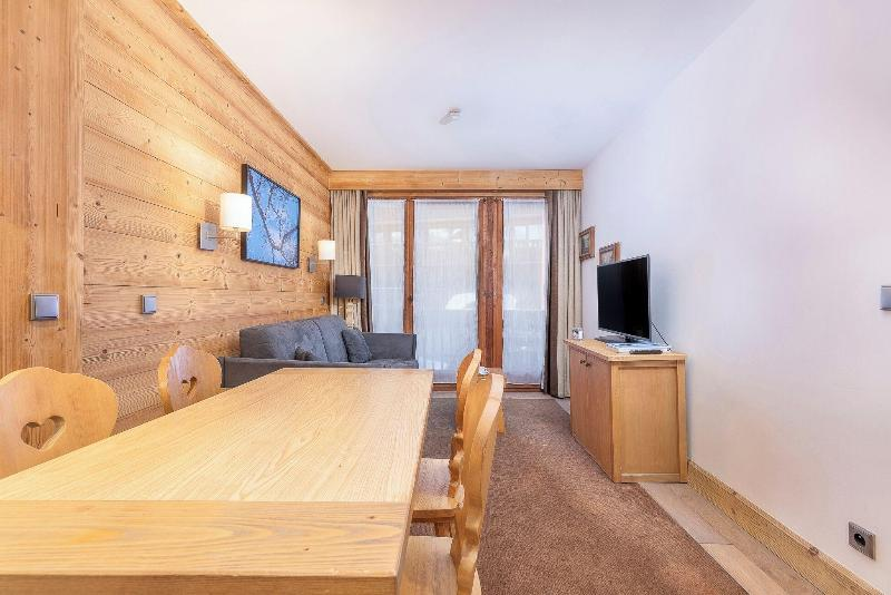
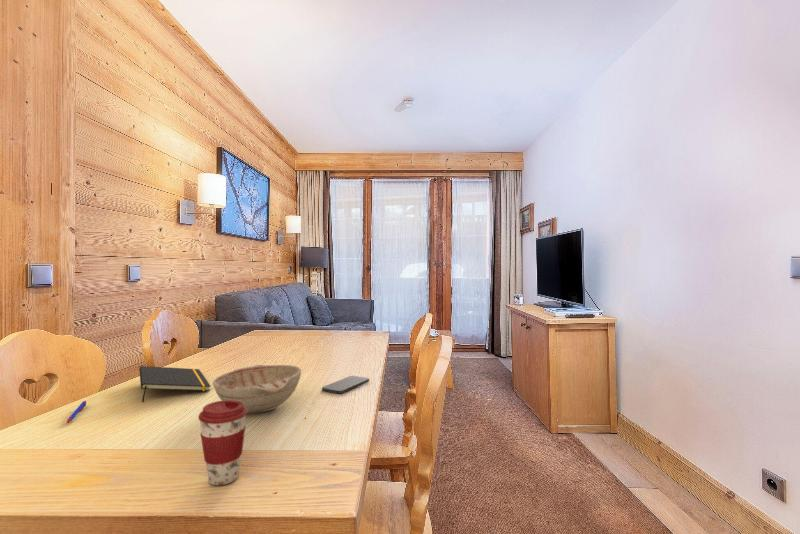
+ coffee cup (223, 441)
+ pen (76, 411)
+ smartphone (346, 384)
+ decorative bowl (258, 389)
+ notepad (173, 377)
